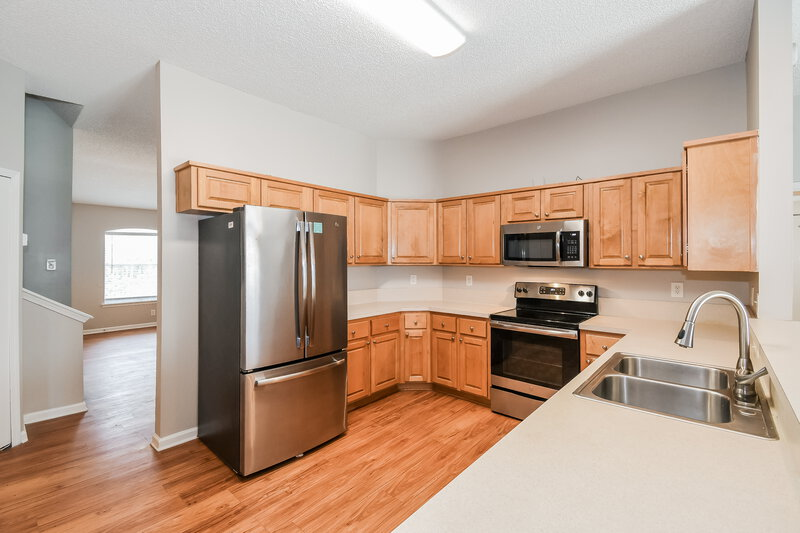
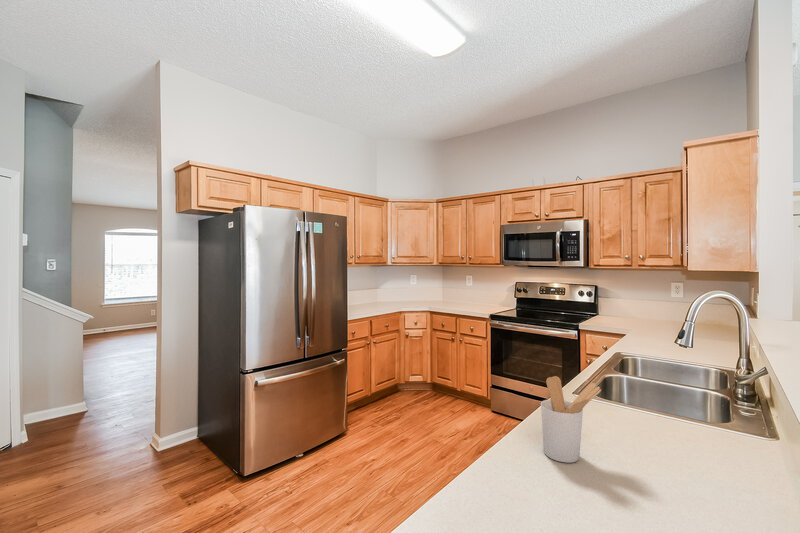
+ utensil holder (571, 418)
